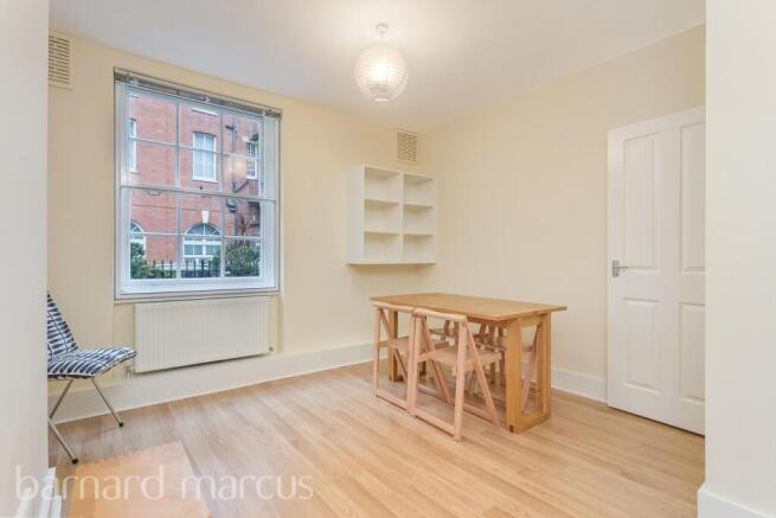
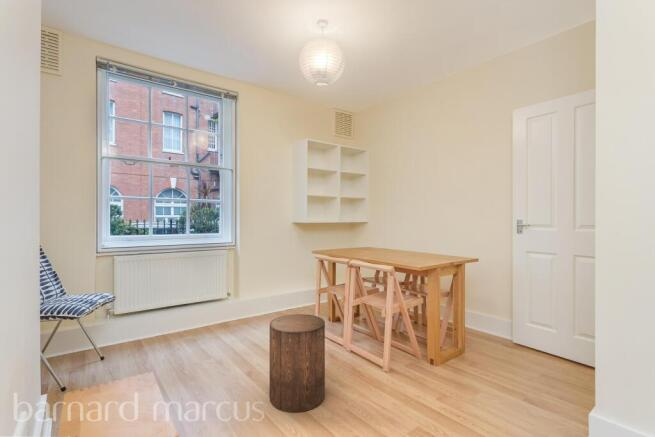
+ stool (297, 359)
